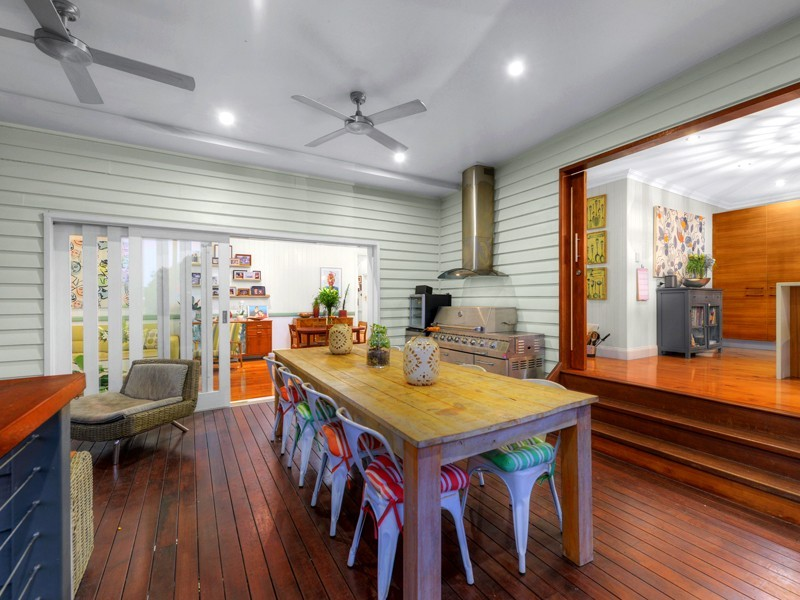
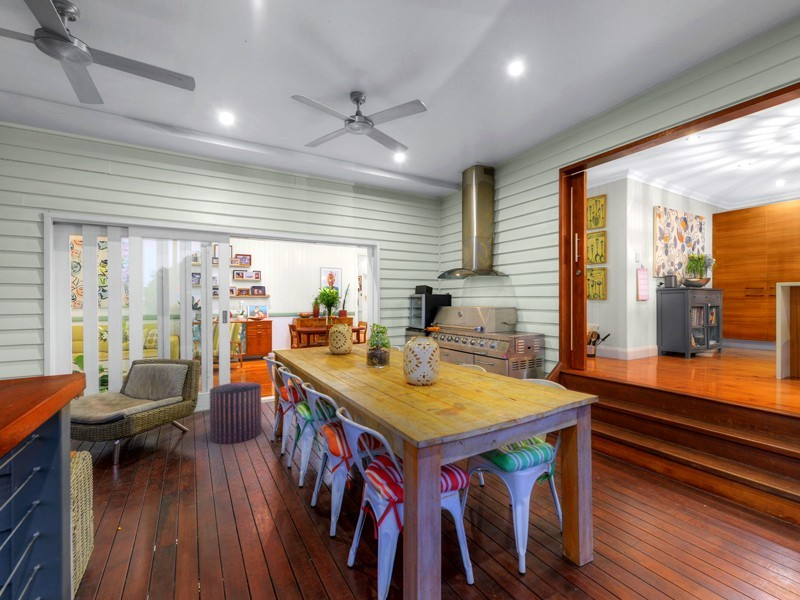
+ stool (236, 410)
